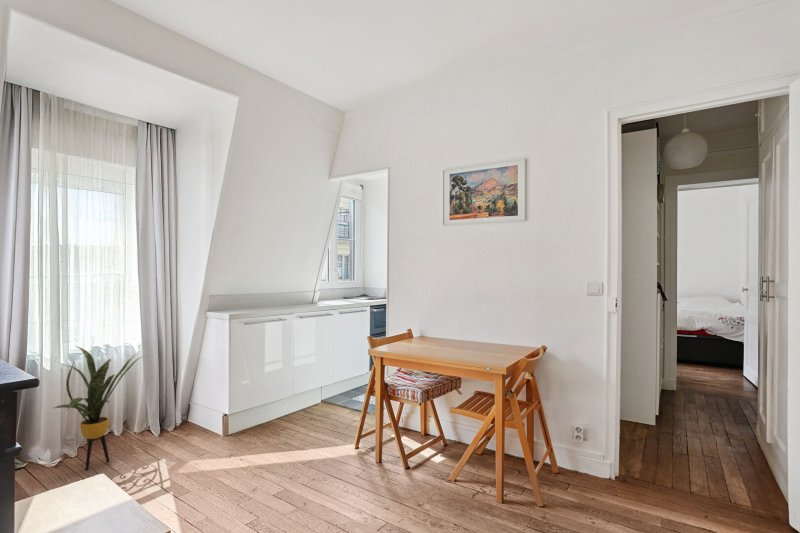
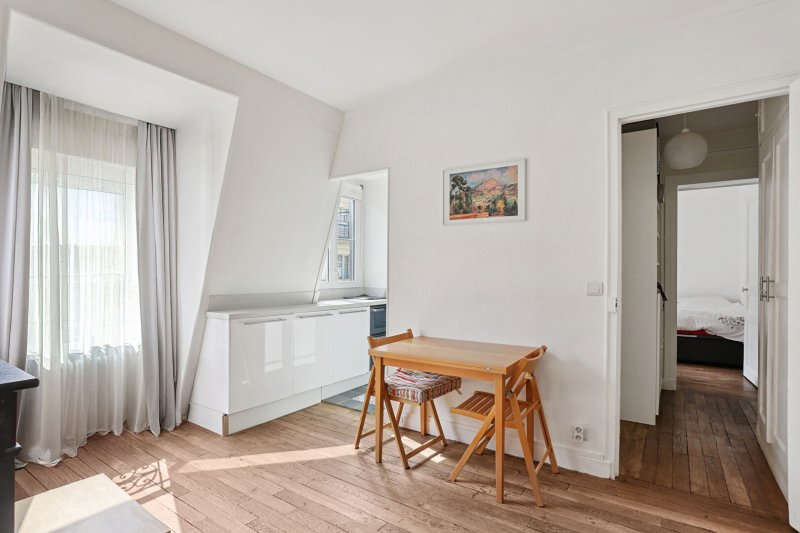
- house plant (98, 405)
